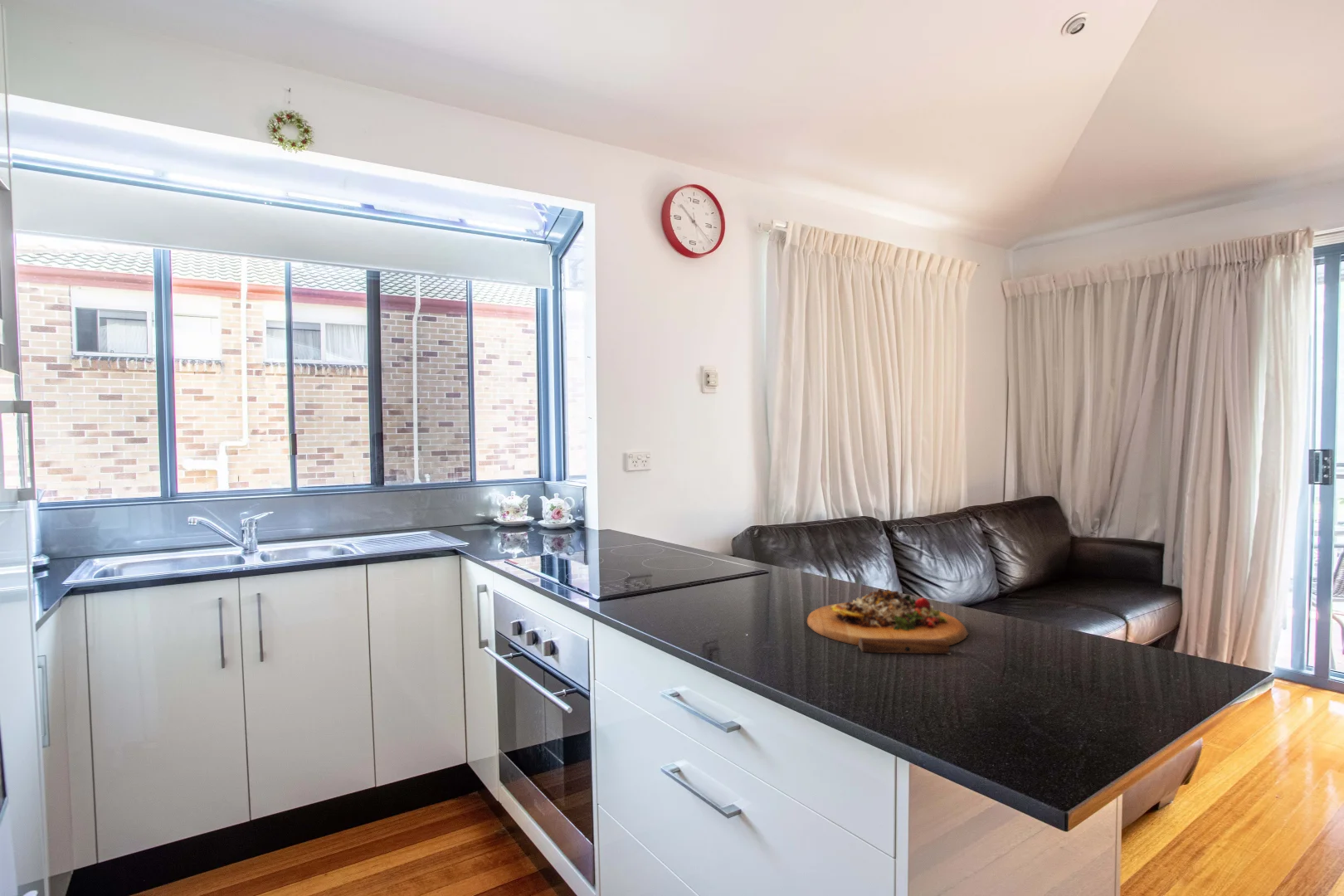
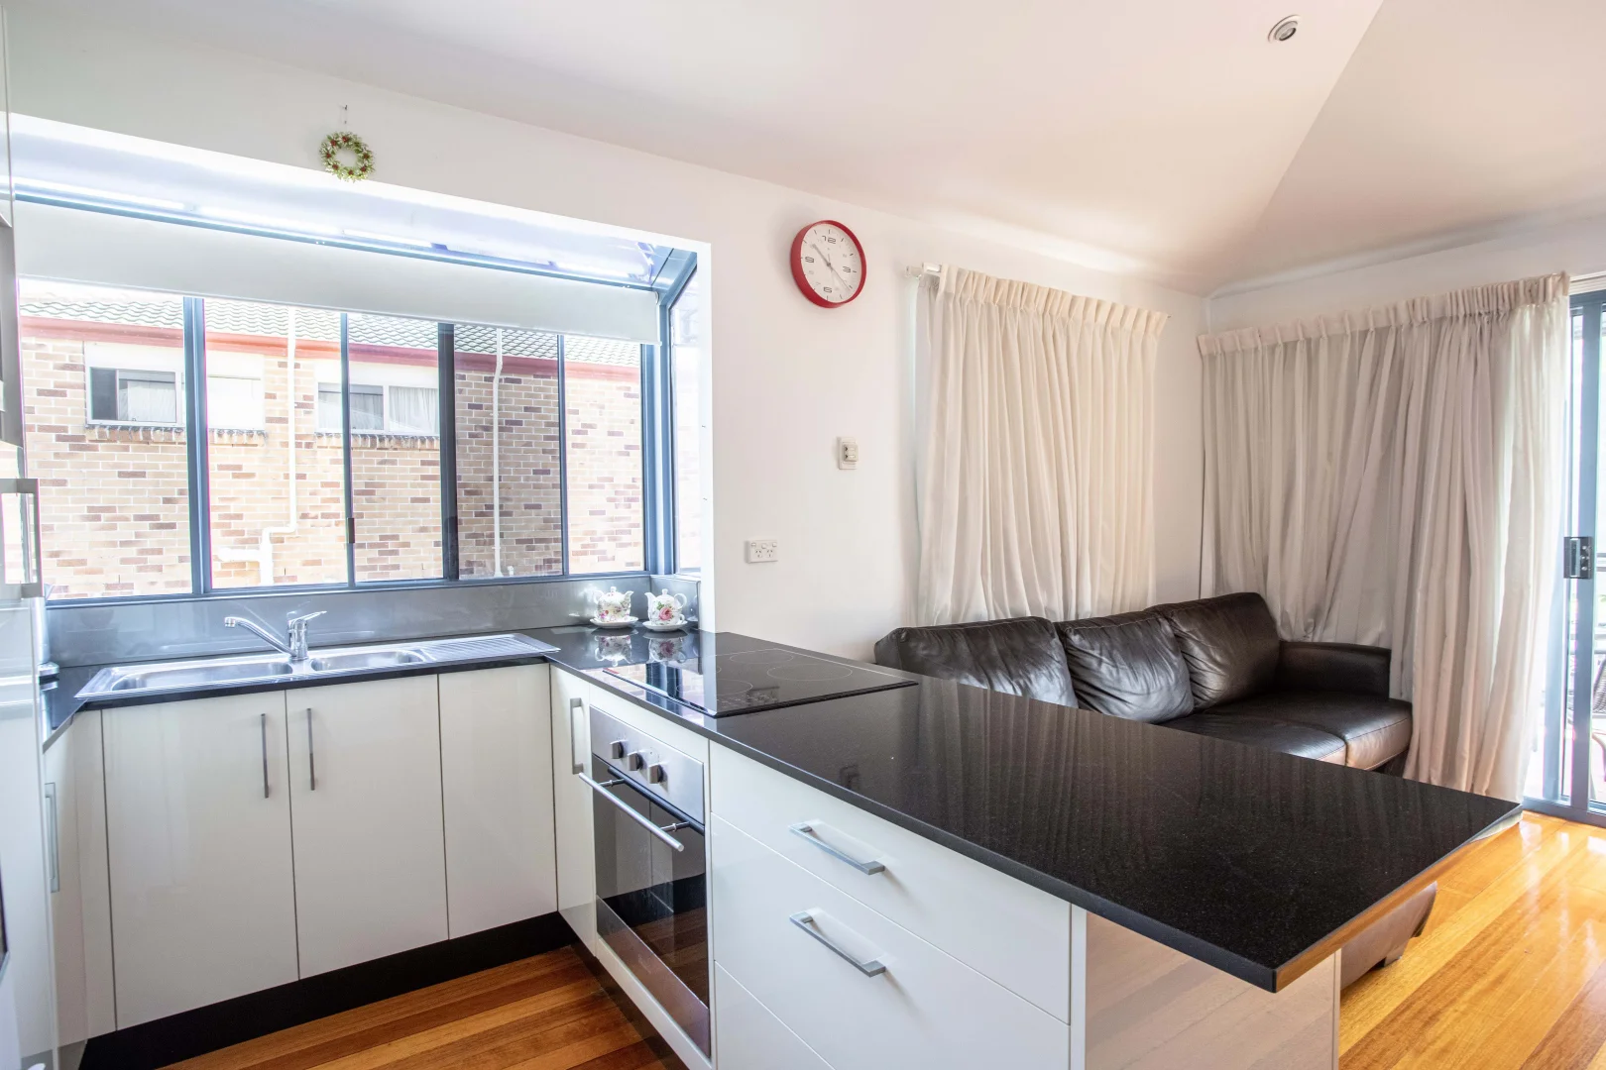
- cutting board (884, 610)
